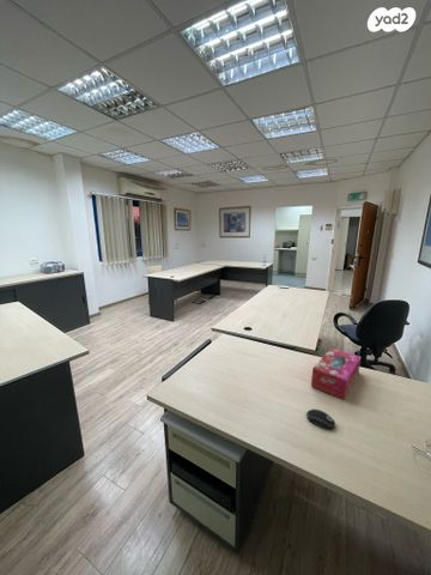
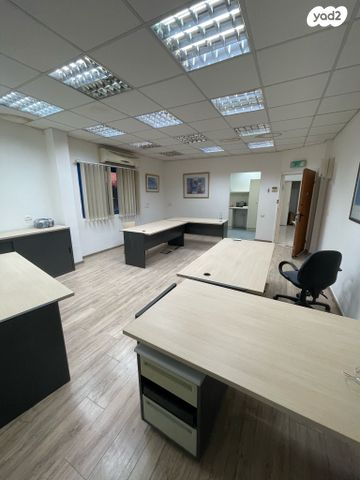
- tissue box (336, 370)
- computer mouse (320, 417)
